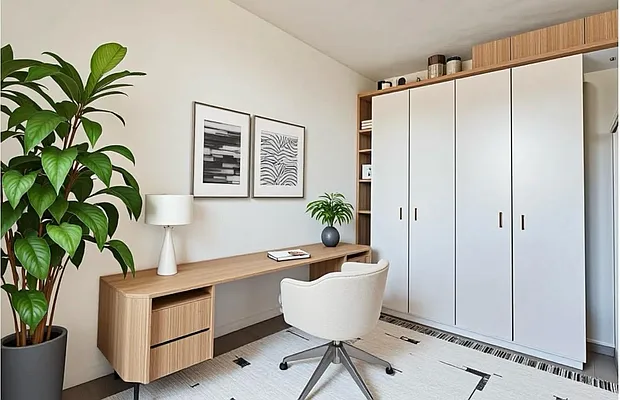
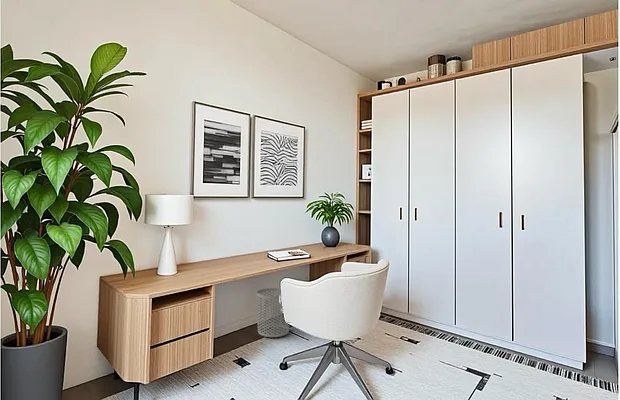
+ waste bin (273, 311)
